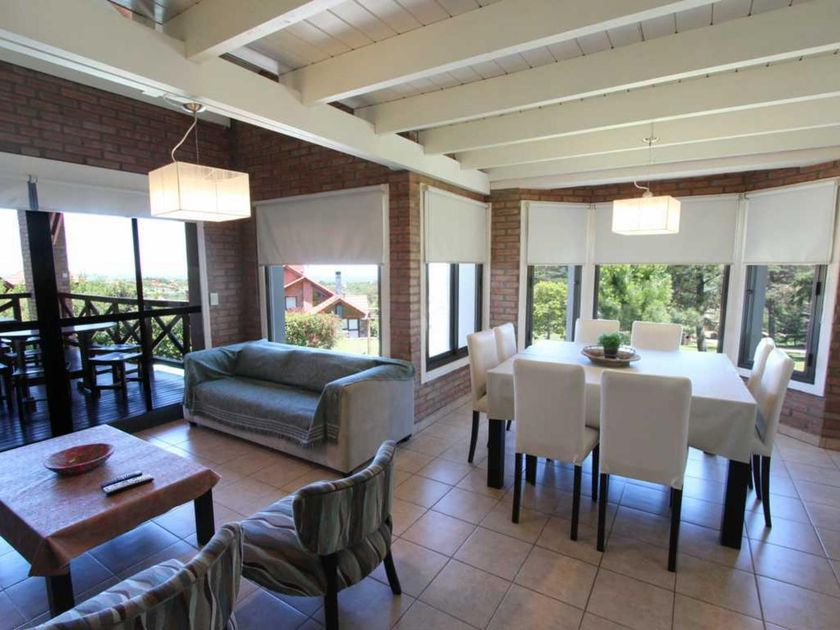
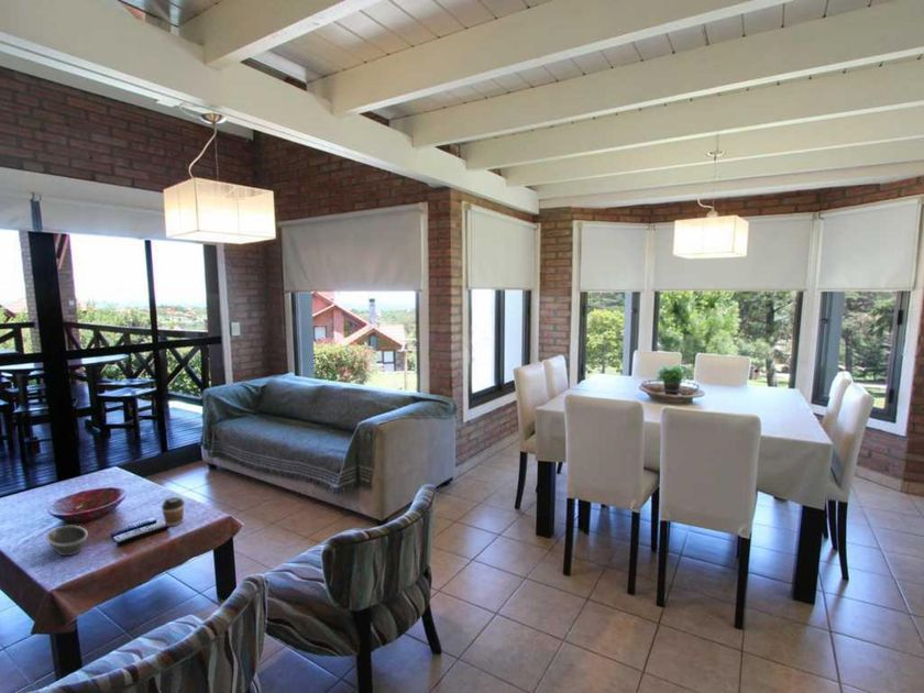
+ bowl (67, 541)
+ coffee cup (173, 509)
